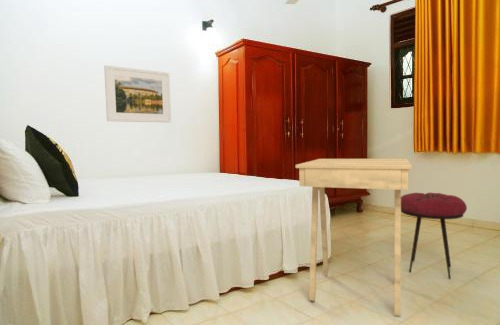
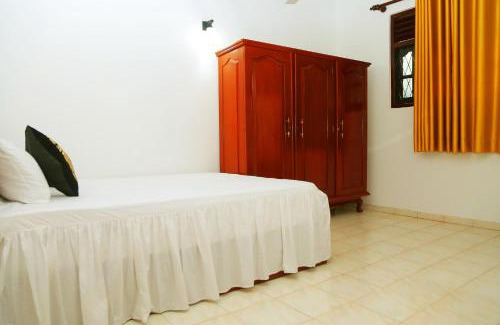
- stool (441, 228)
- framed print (139, 95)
- side table (326, 227)
